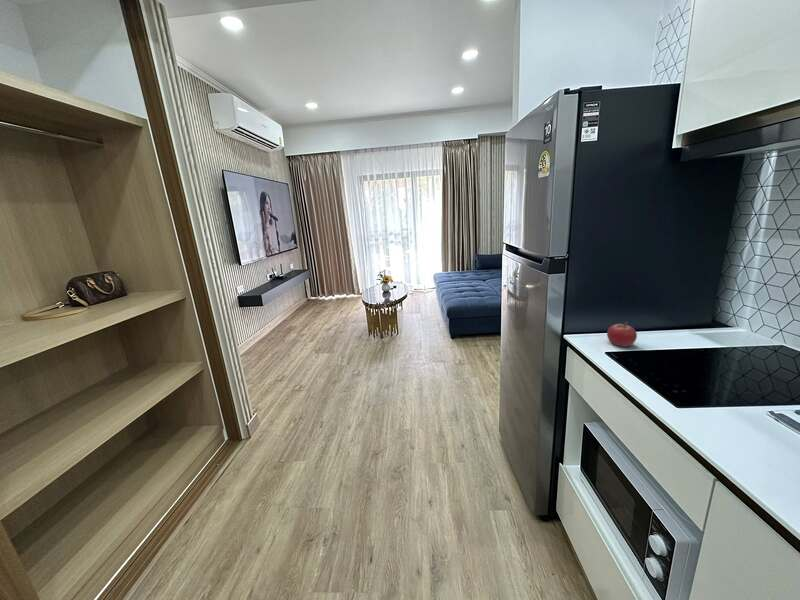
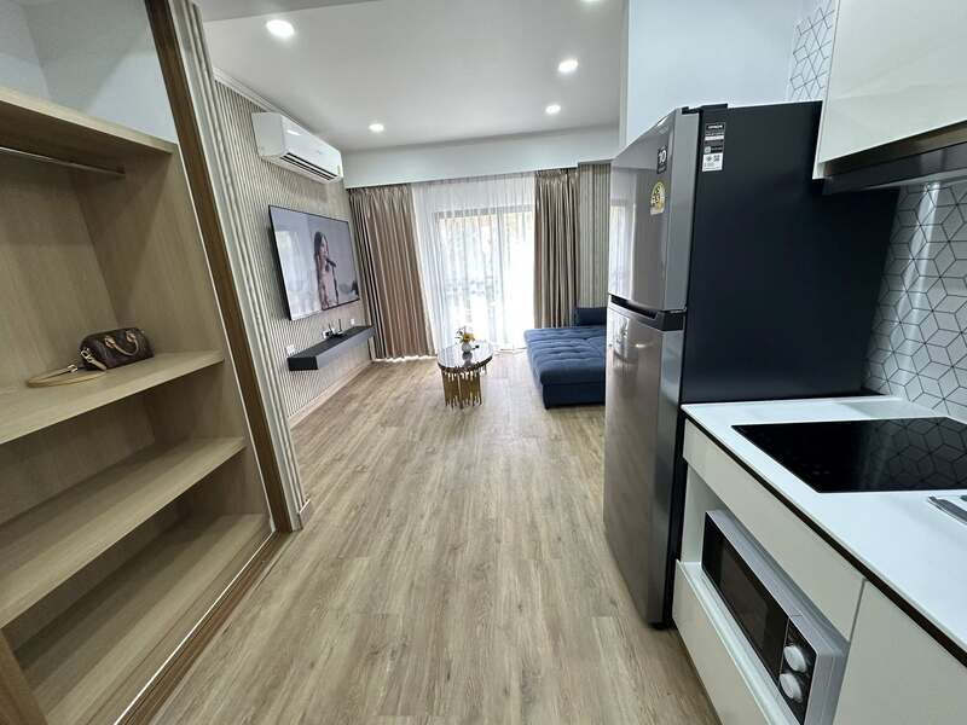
- fruit (621, 332)
